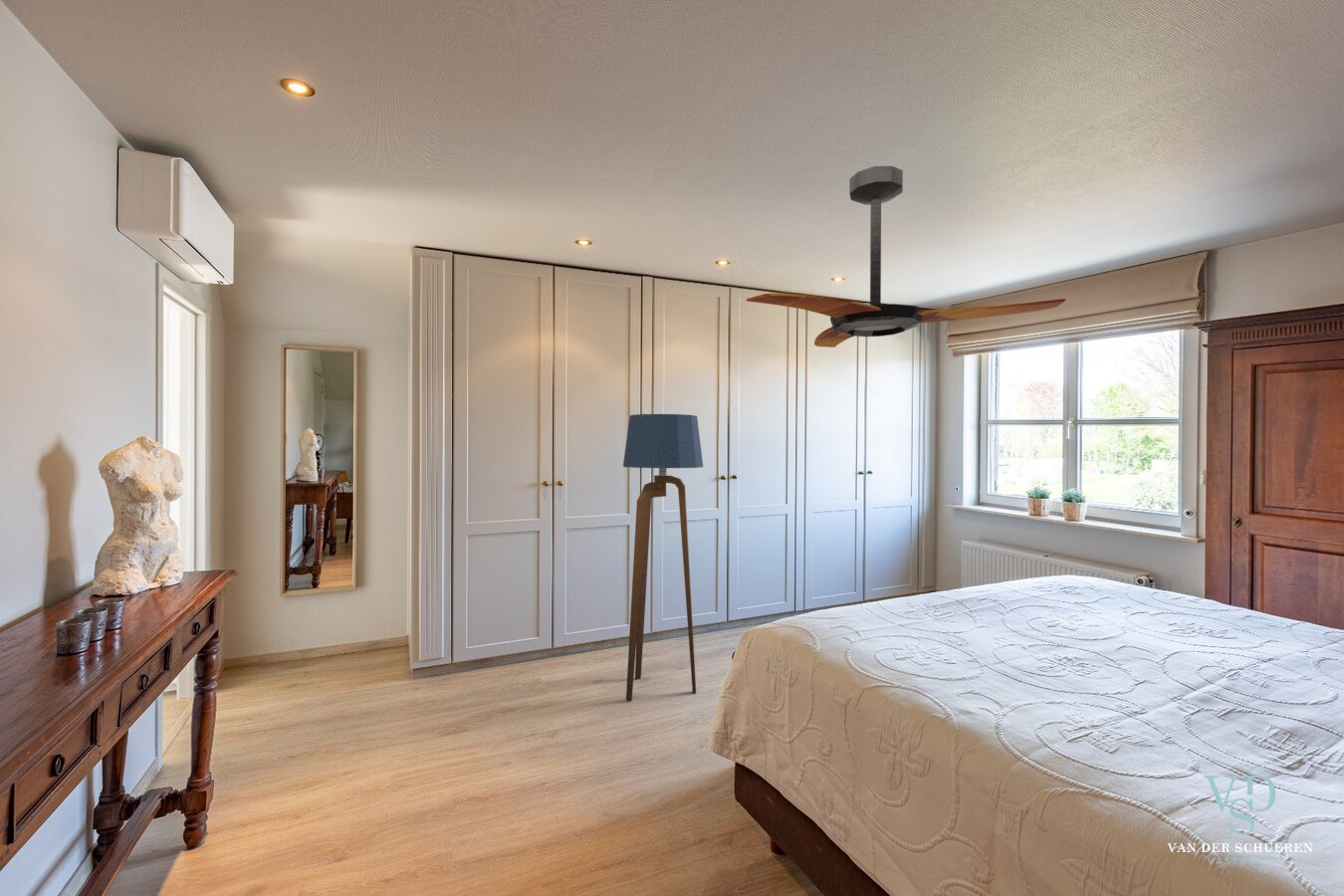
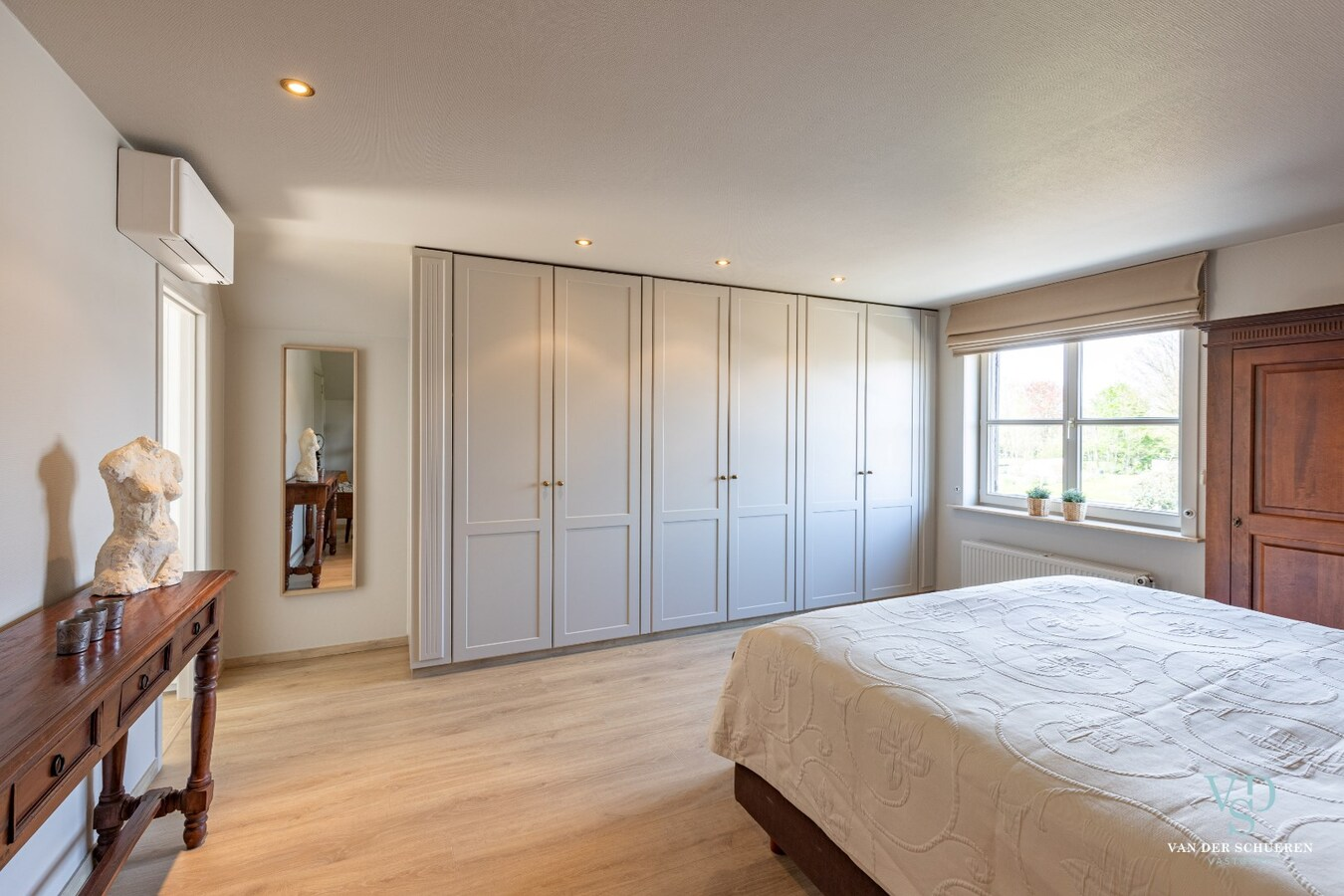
- ceiling fan (880, 254)
- floor lamp (647, 553)
